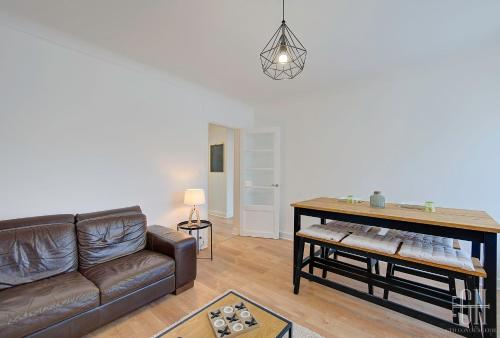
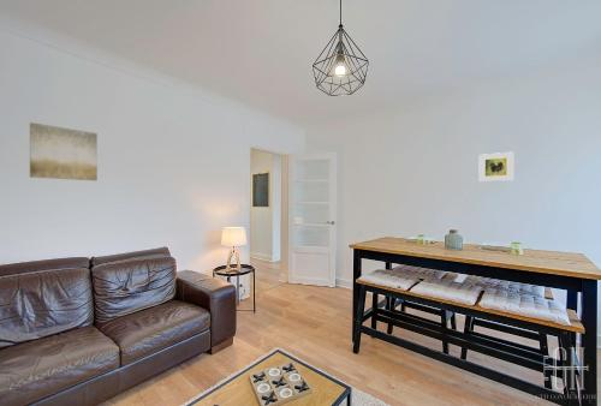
+ wall art (65, 154)
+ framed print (495, 167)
